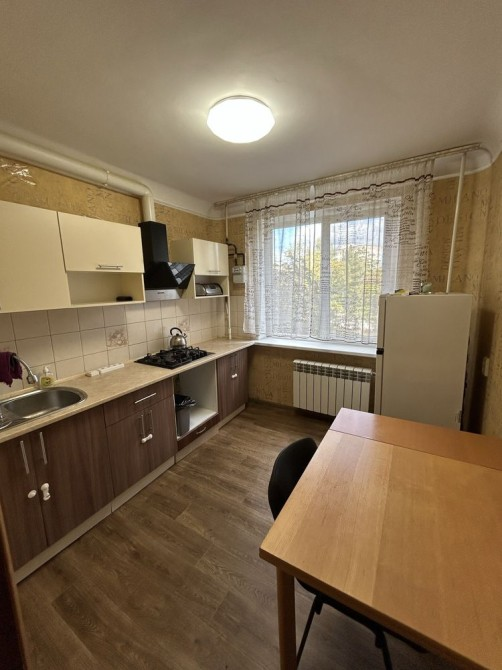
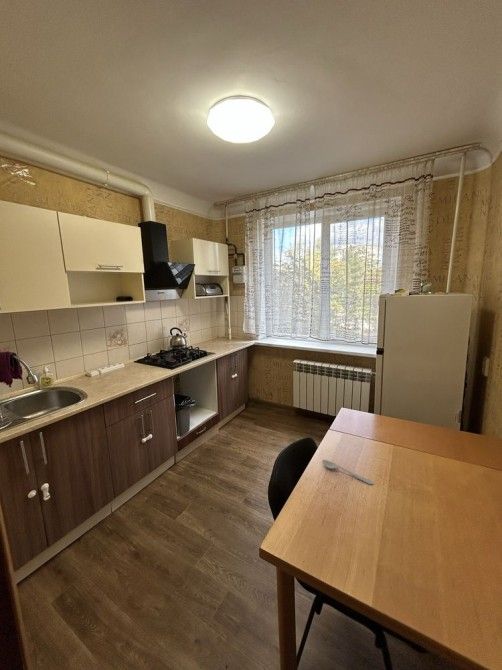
+ spoon (346, 471)
